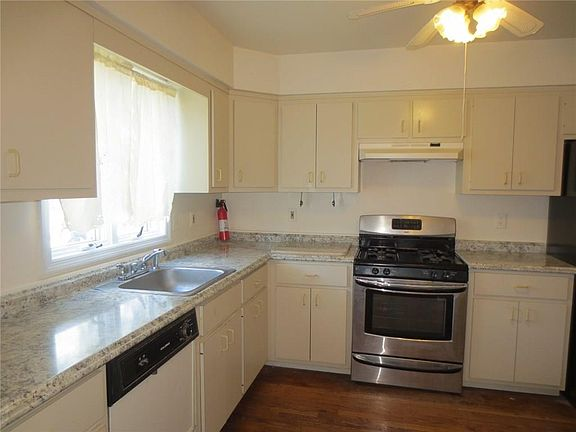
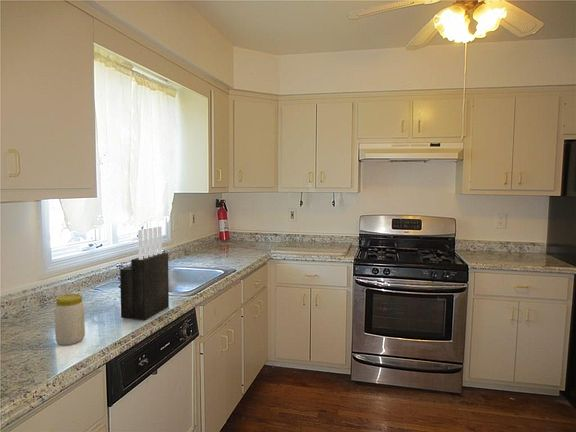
+ jar (69, 318)
+ knife block (142, 269)
